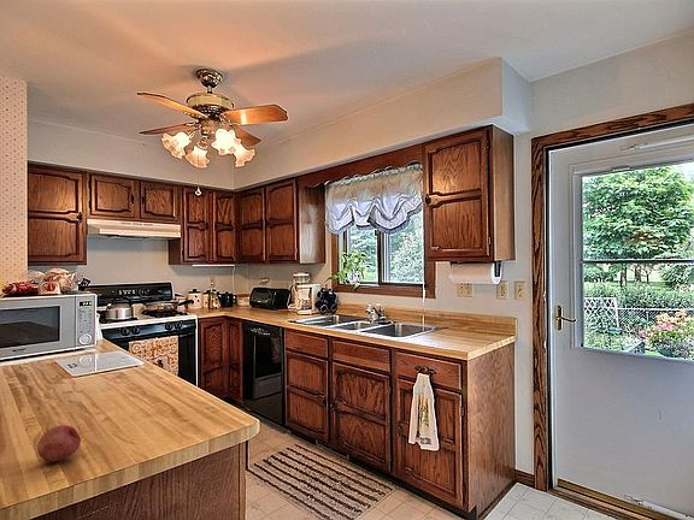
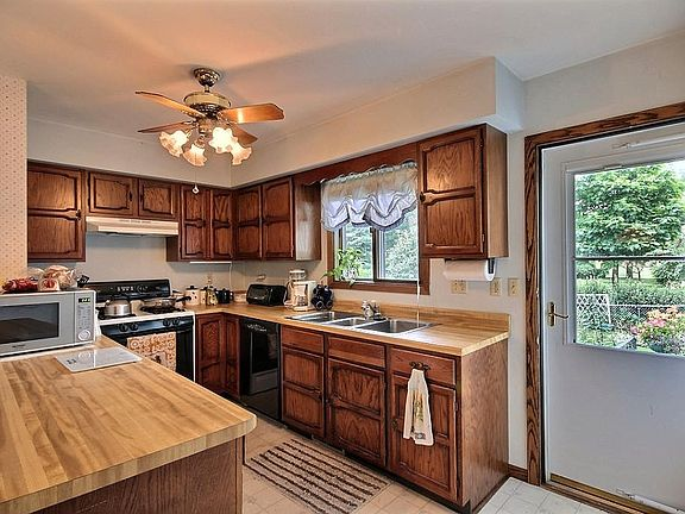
- fruit (59, 442)
